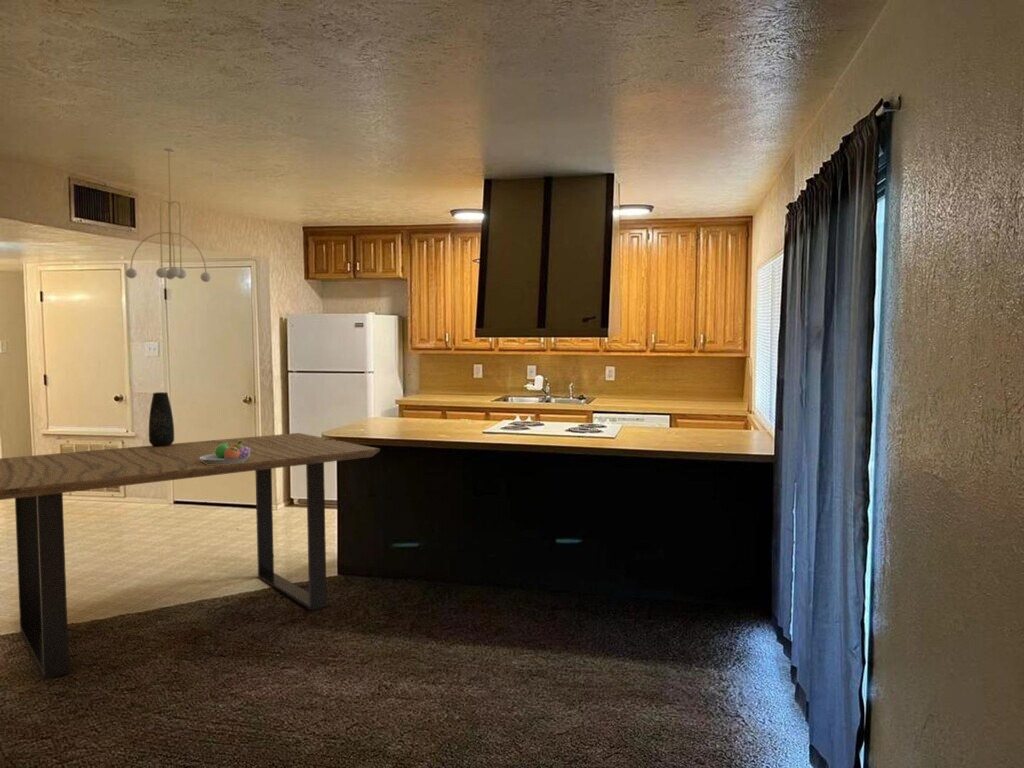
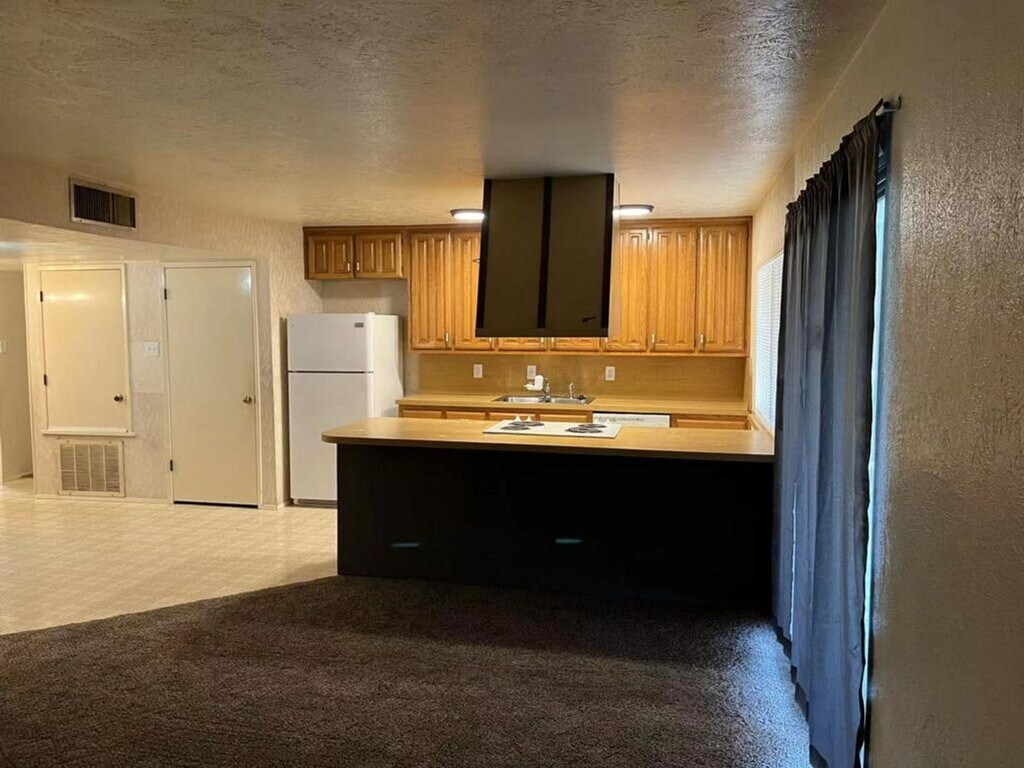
- dining table (168, 480)
- chandelier (169, 213)
- vase (161, 418)
- fruit bowl (225, 451)
